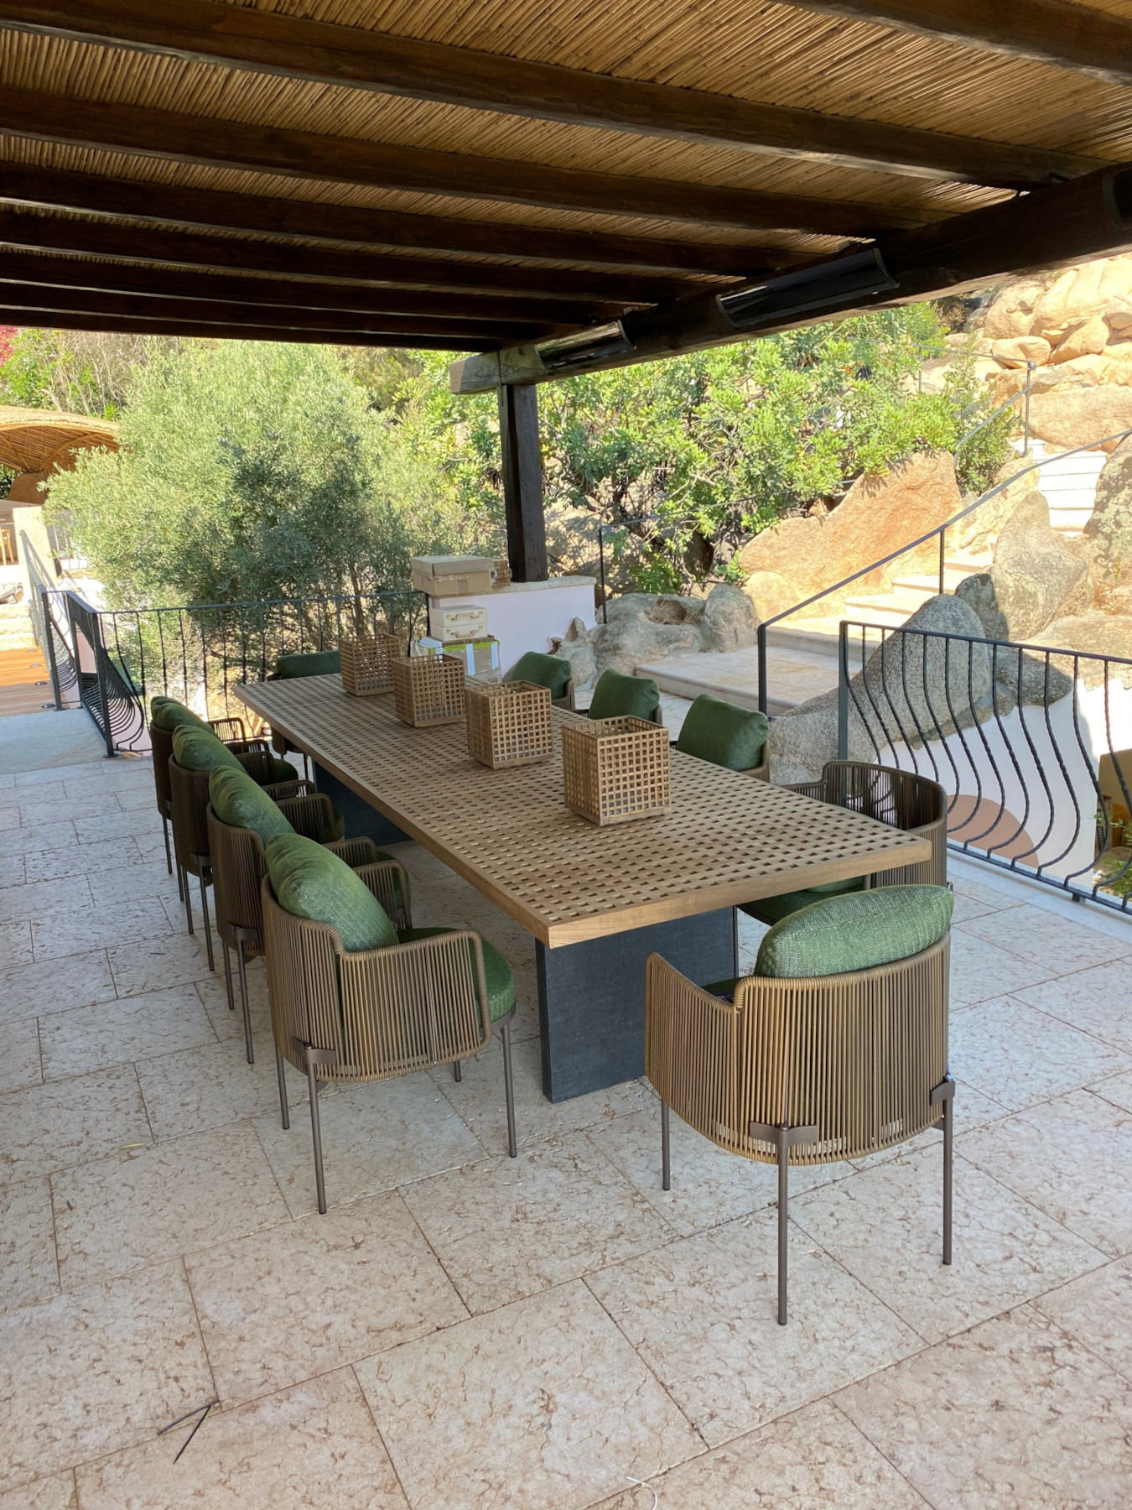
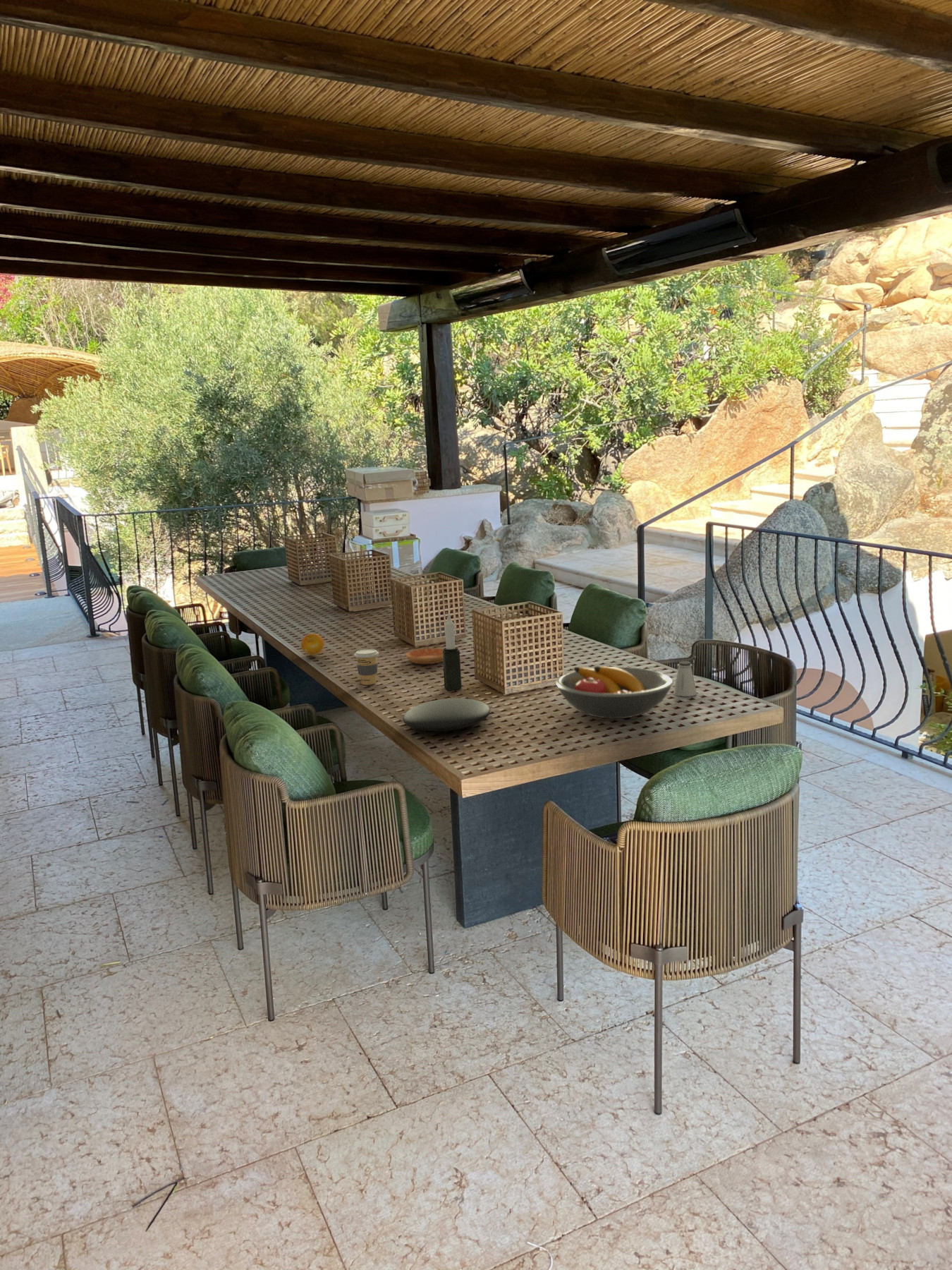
+ saucer (428, 656)
+ saltshaker (685, 677)
+ candle (451, 651)
+ coffee cup (367, 667)
+ fruit bowl (614, 691)
+ plate (446, 714)
+ fruit (312, 644)
